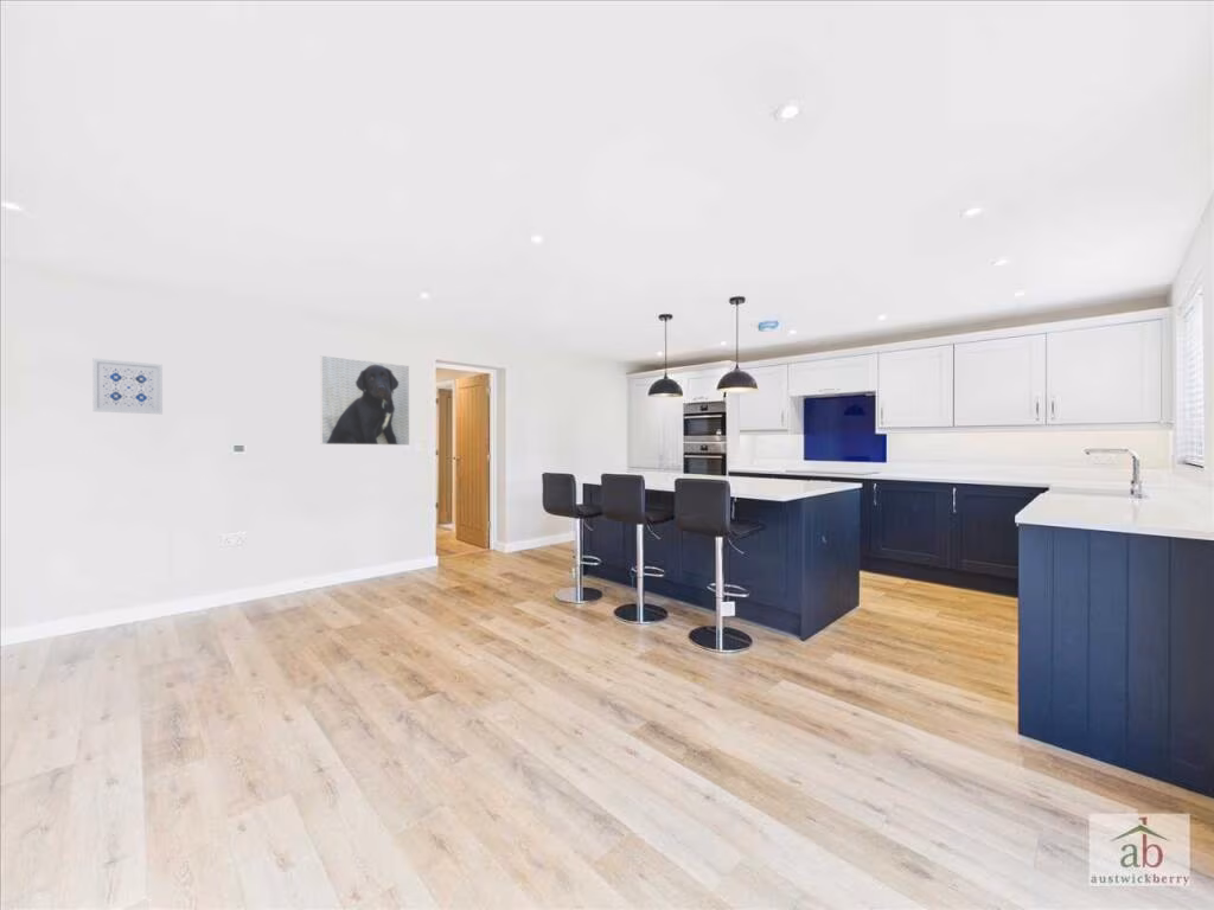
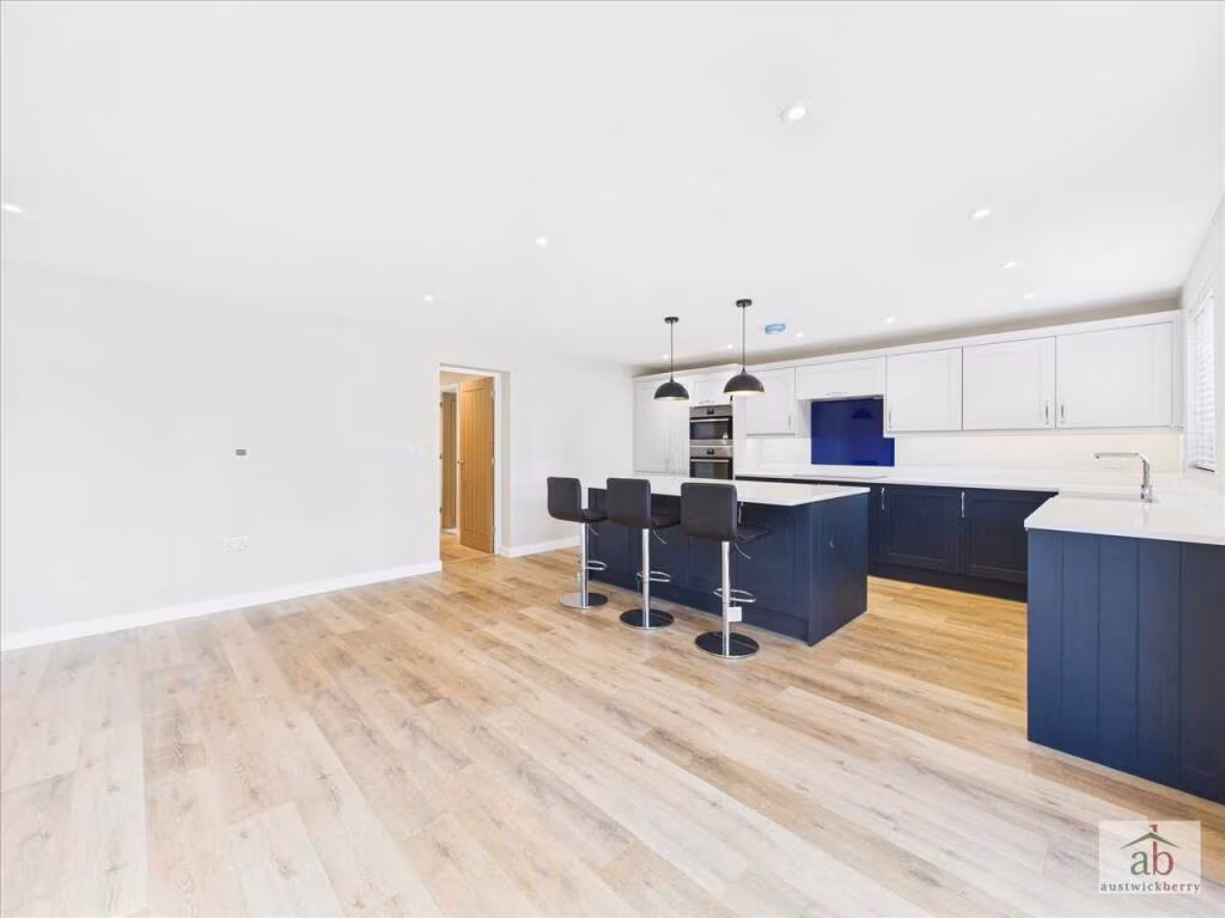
- wall art (128, 386)
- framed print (366, 403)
